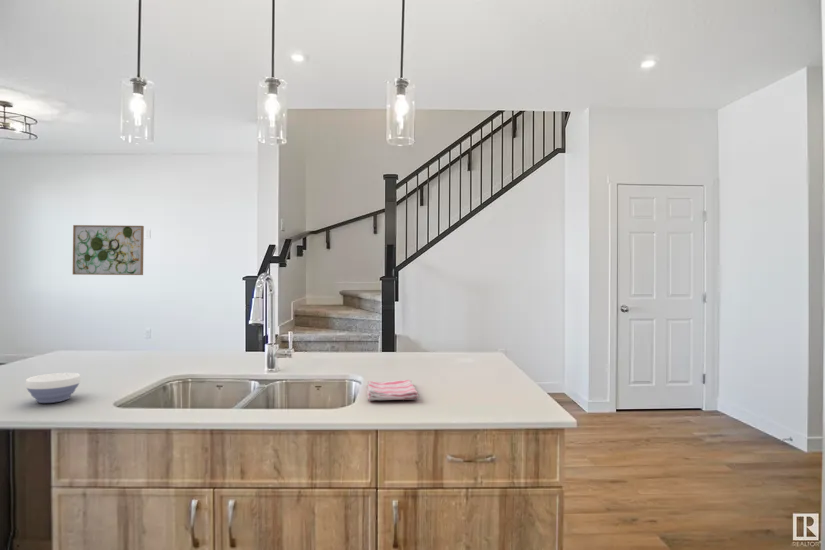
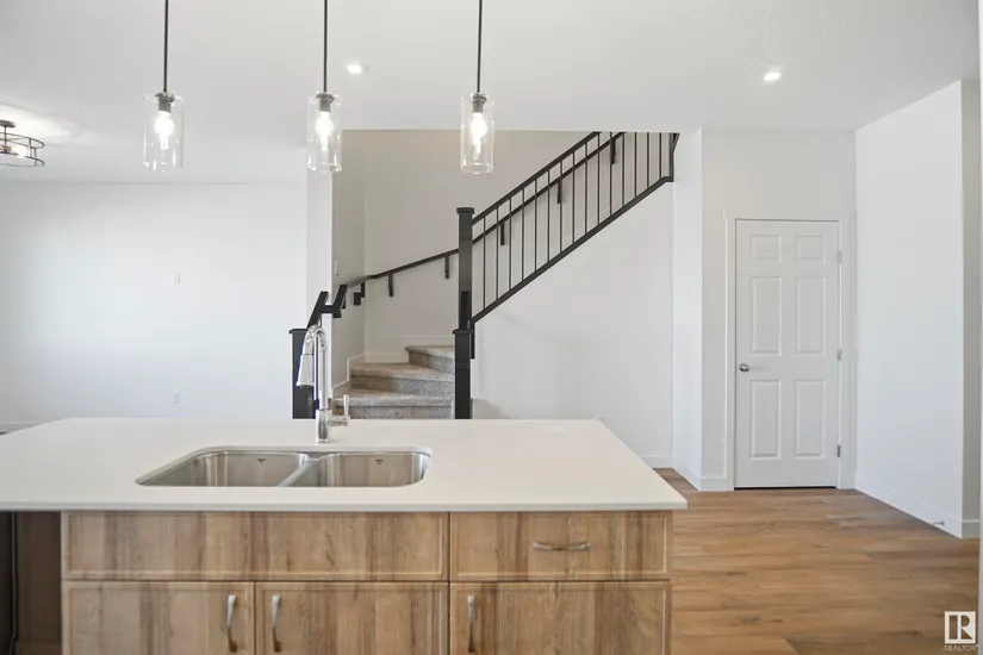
- bowl (53, 388)
- dish towel (391, 387)
- wall art (107, 250)
